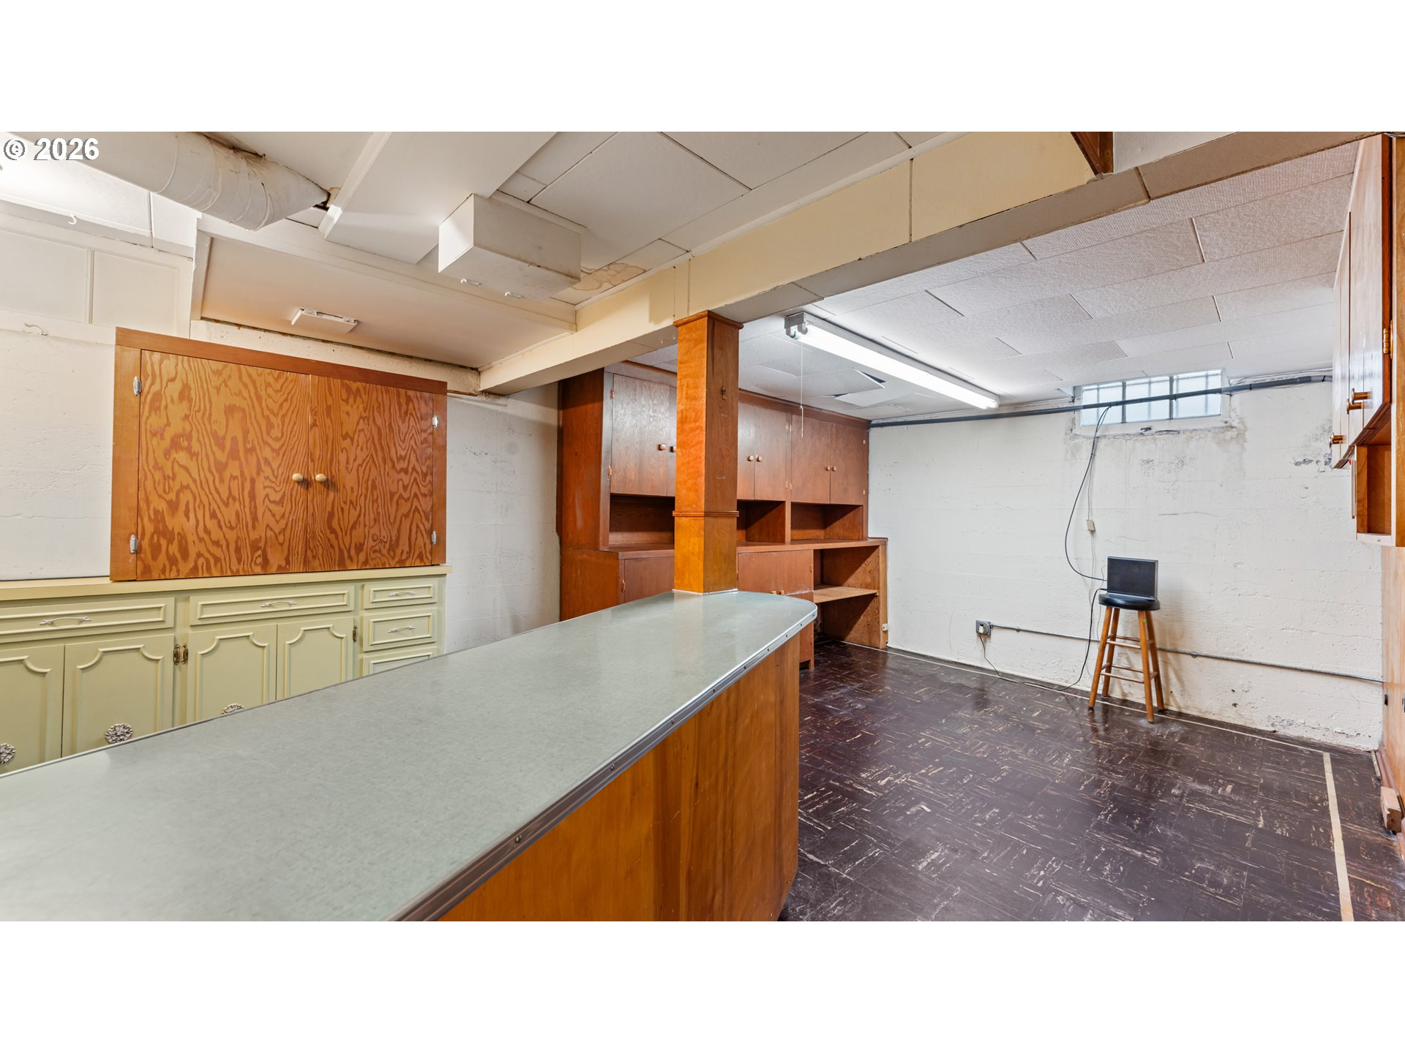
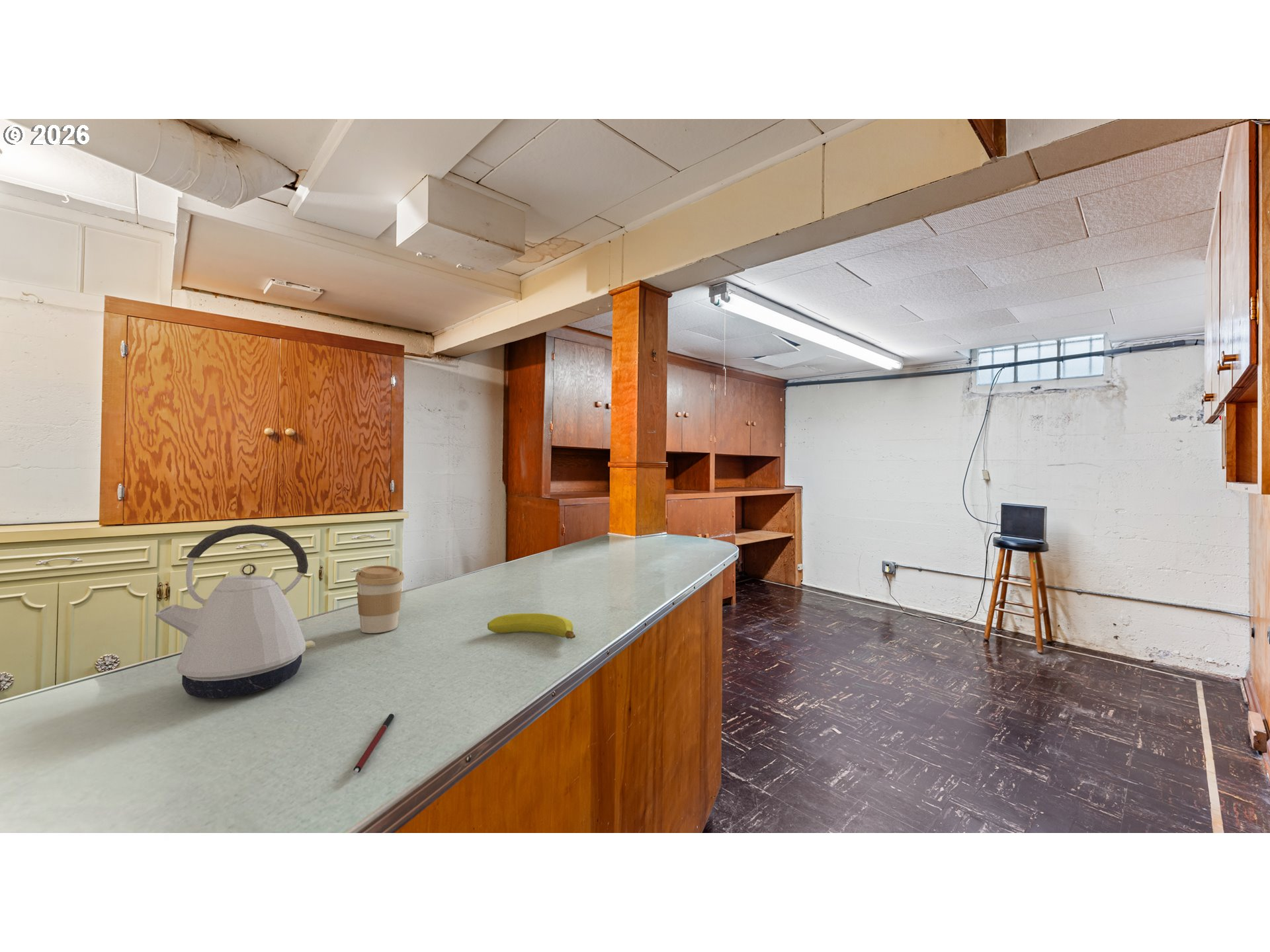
+ pen (377, 738)
+ fruit (532, 627)
+ coffee cup (380, 598)
+ kettle (241, 604)
